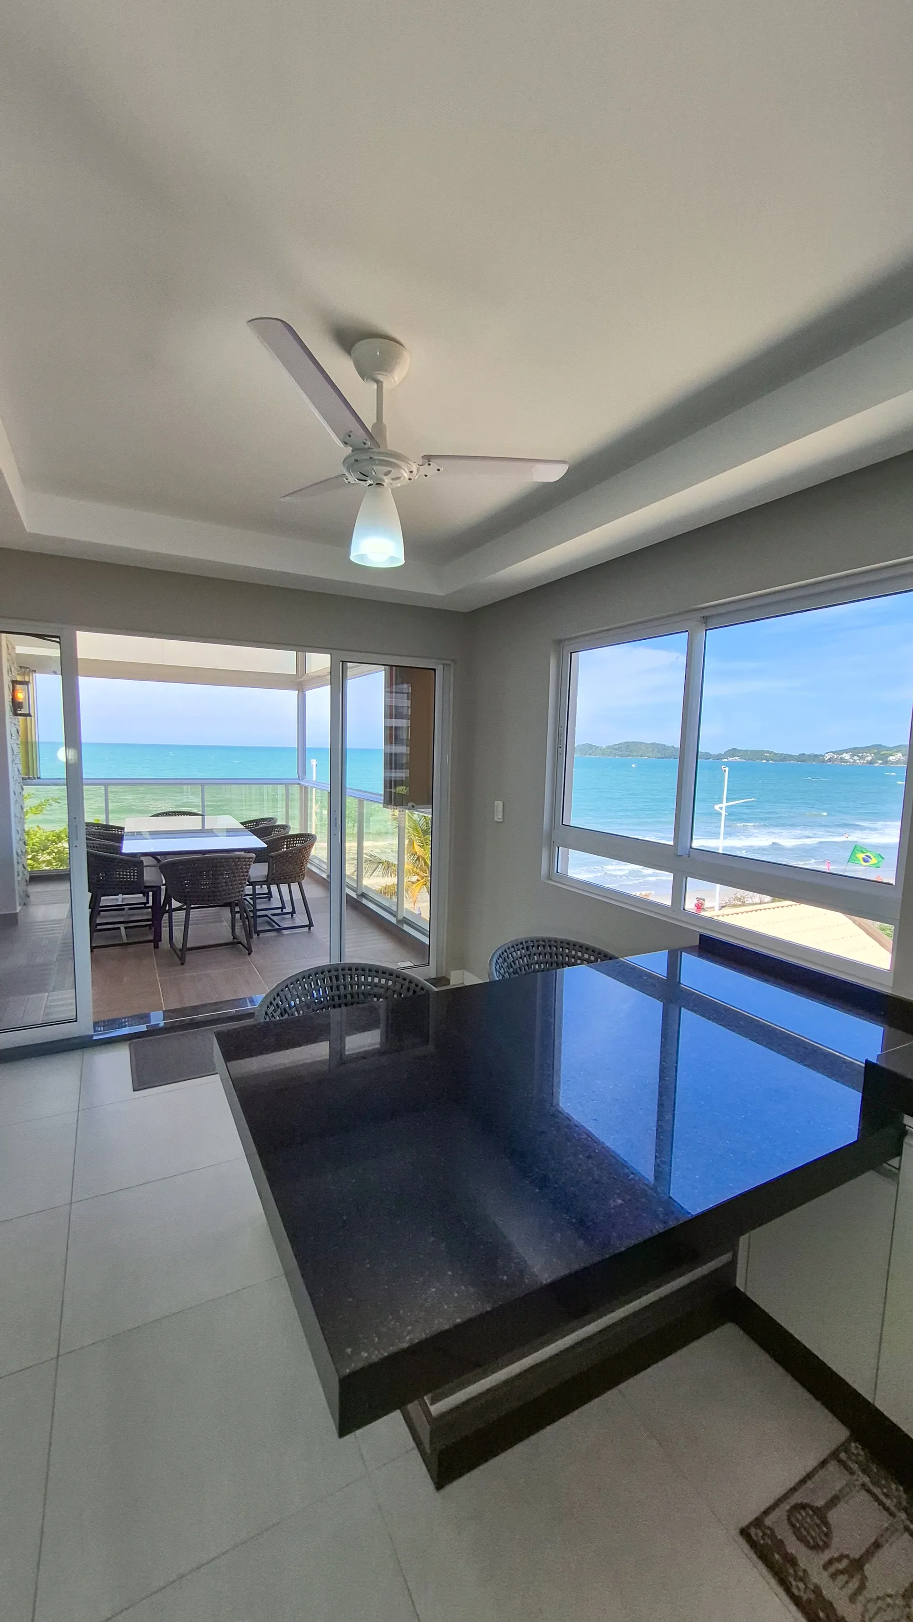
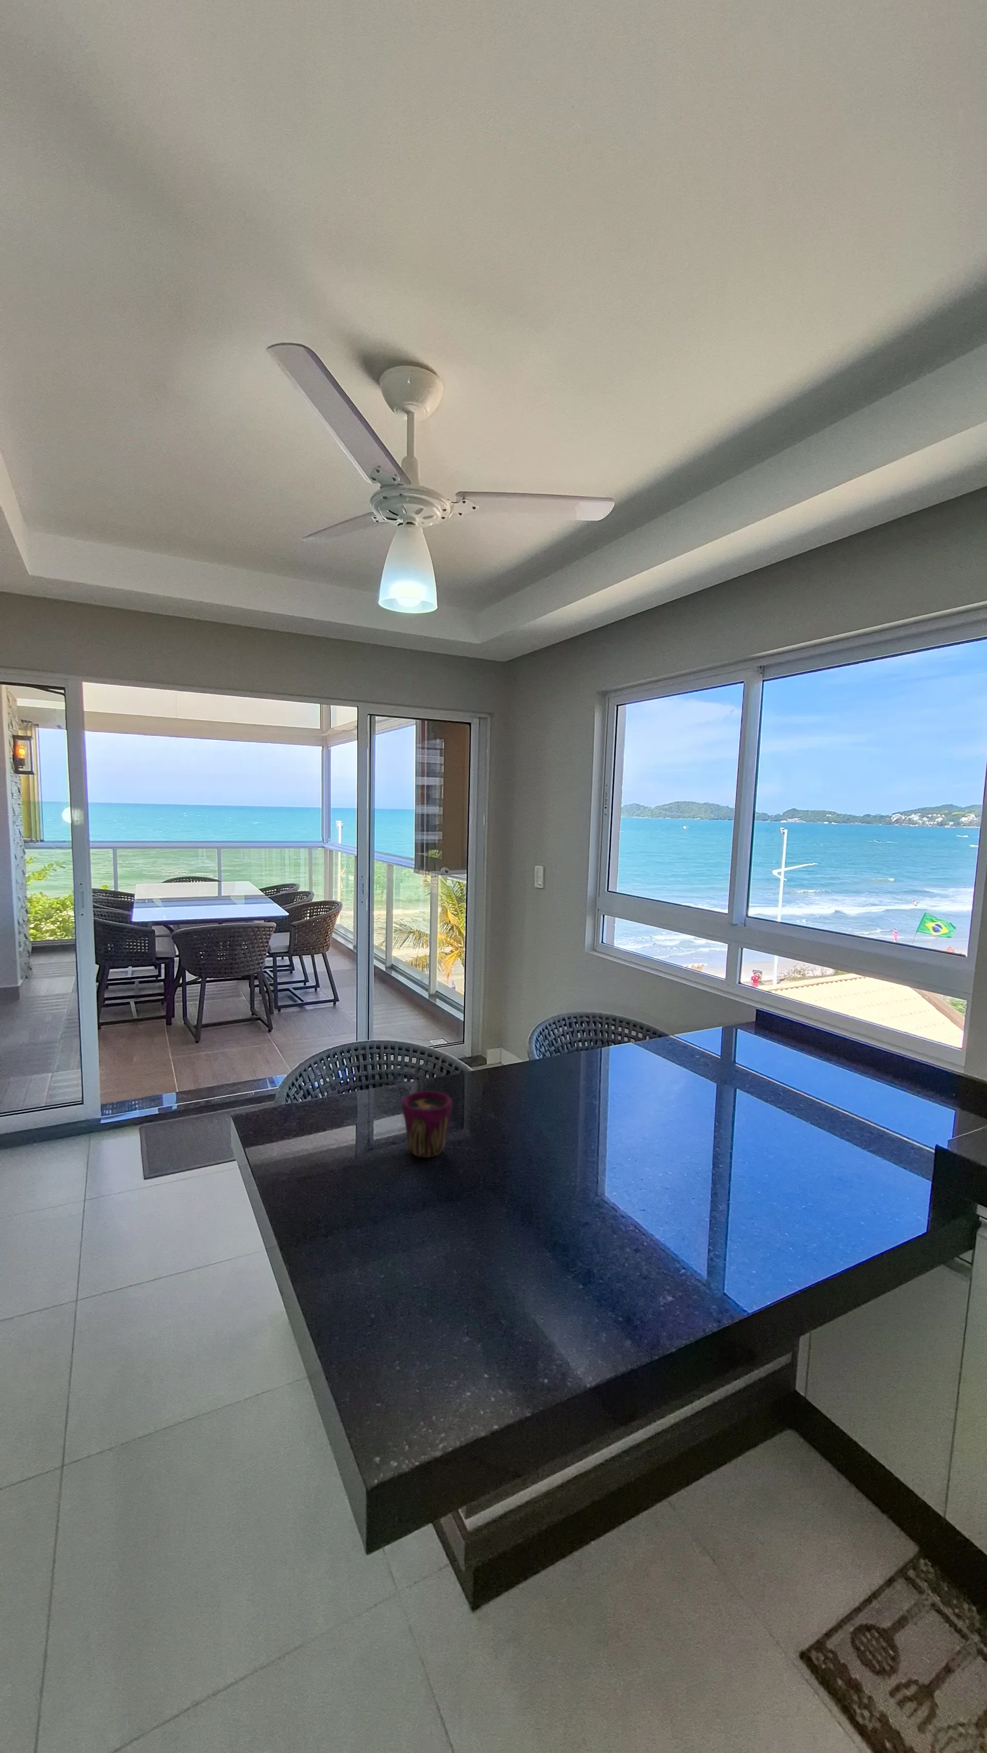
+ cup (425, 1128)
